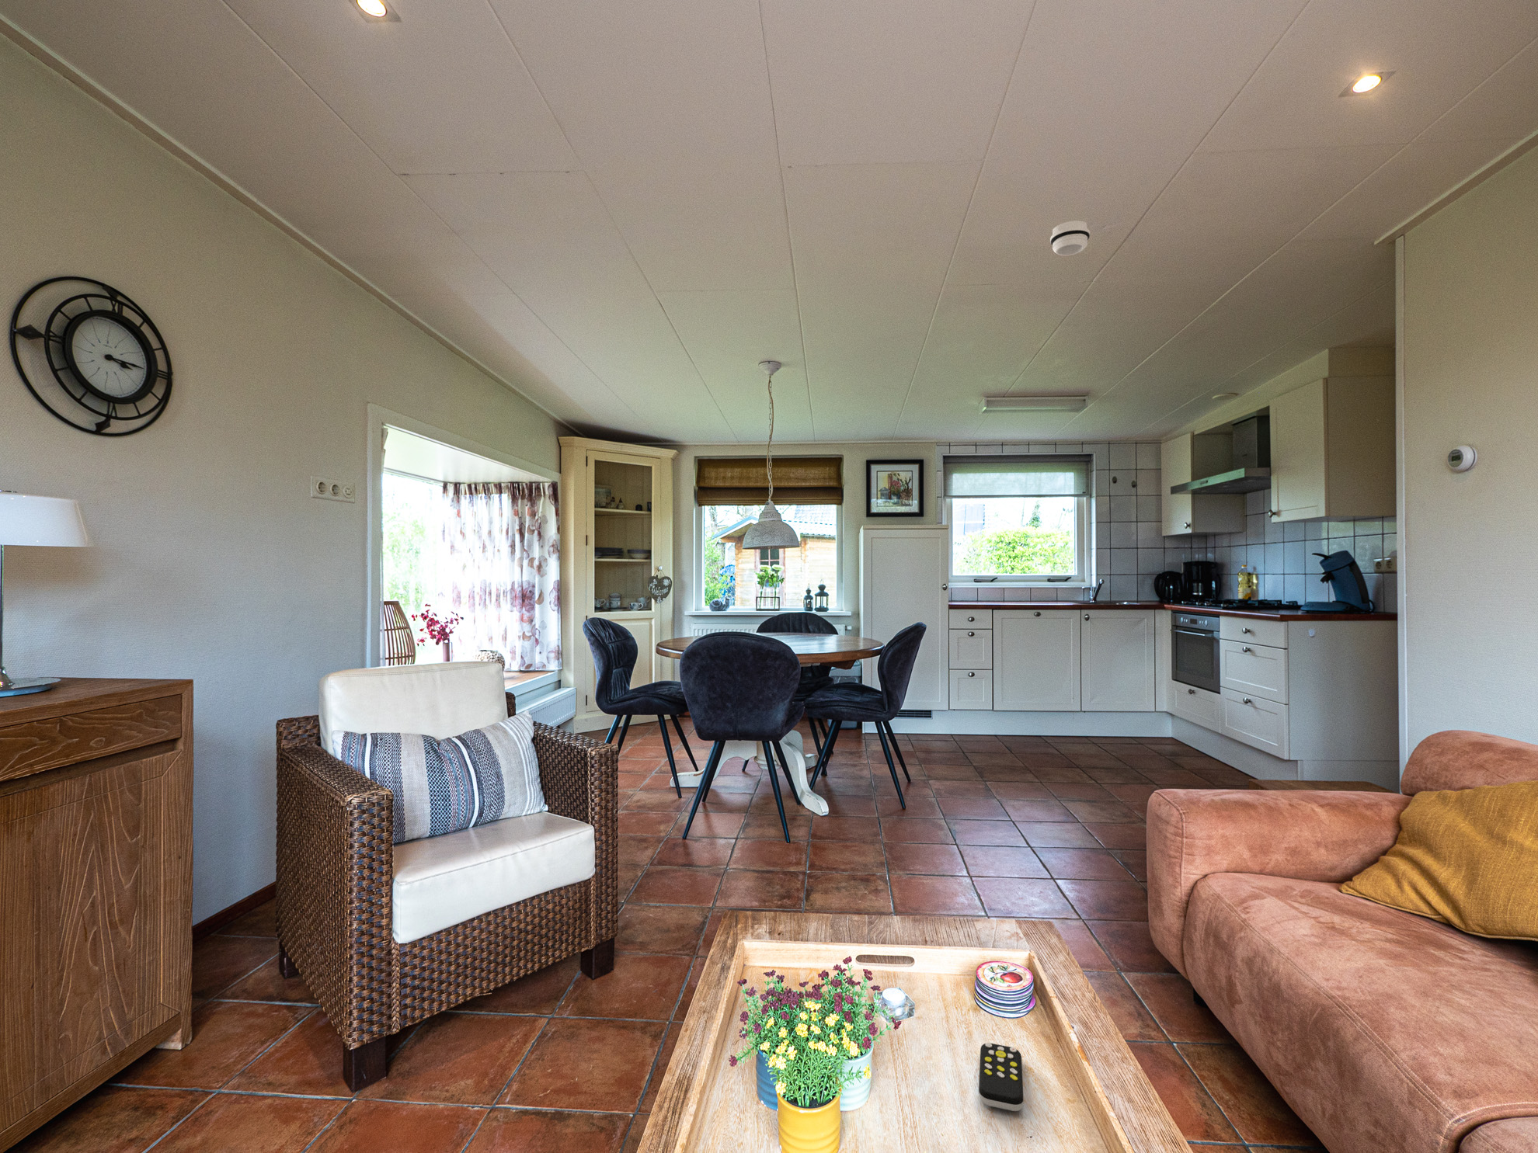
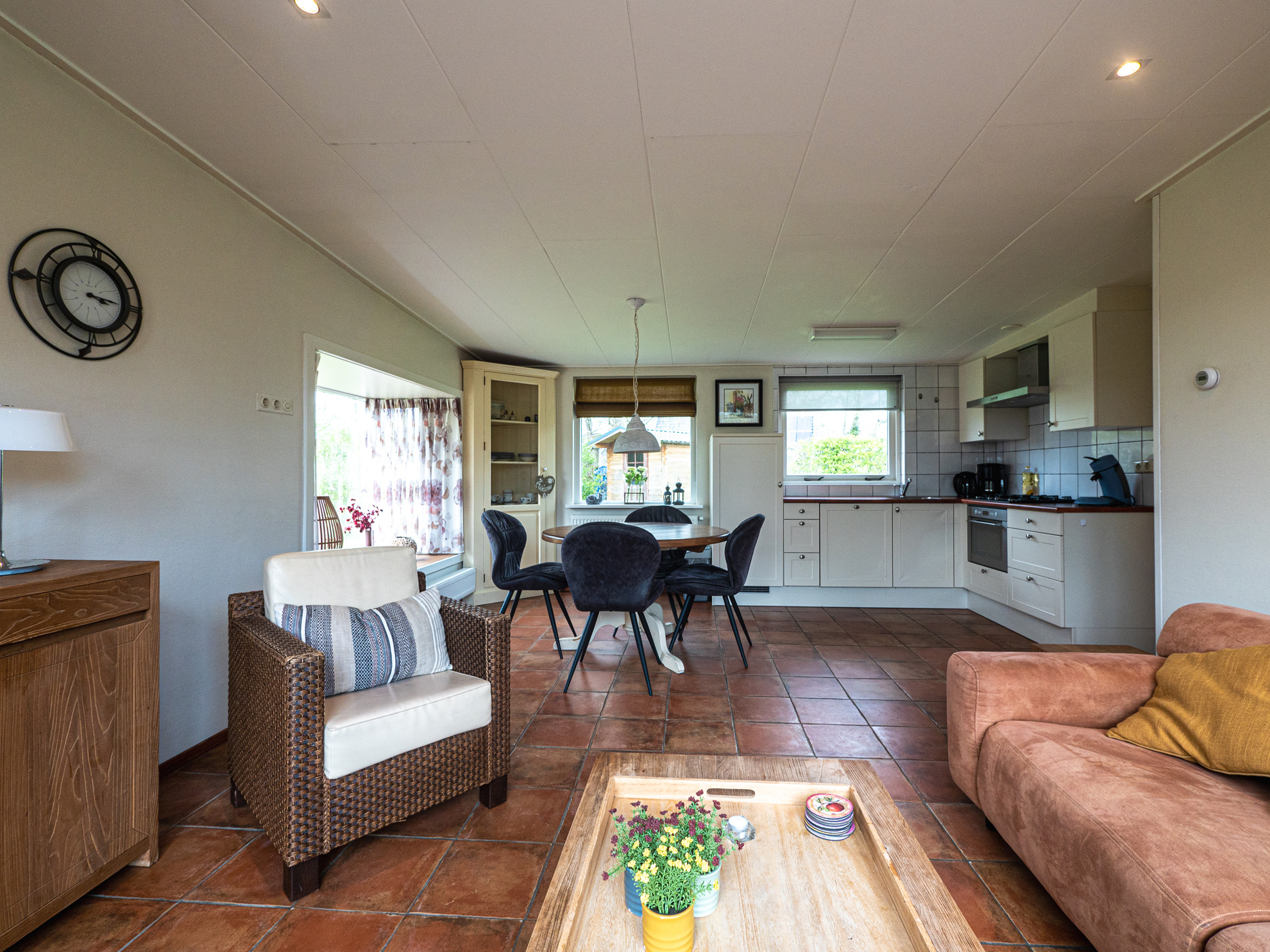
- smoke detector (1069, 239)
- remote control (1000, 1074)
